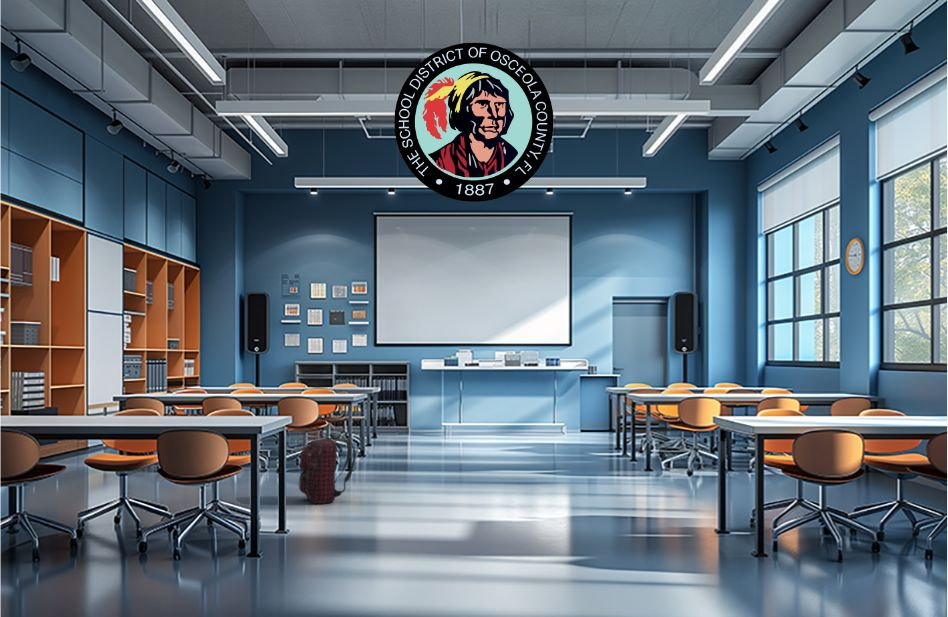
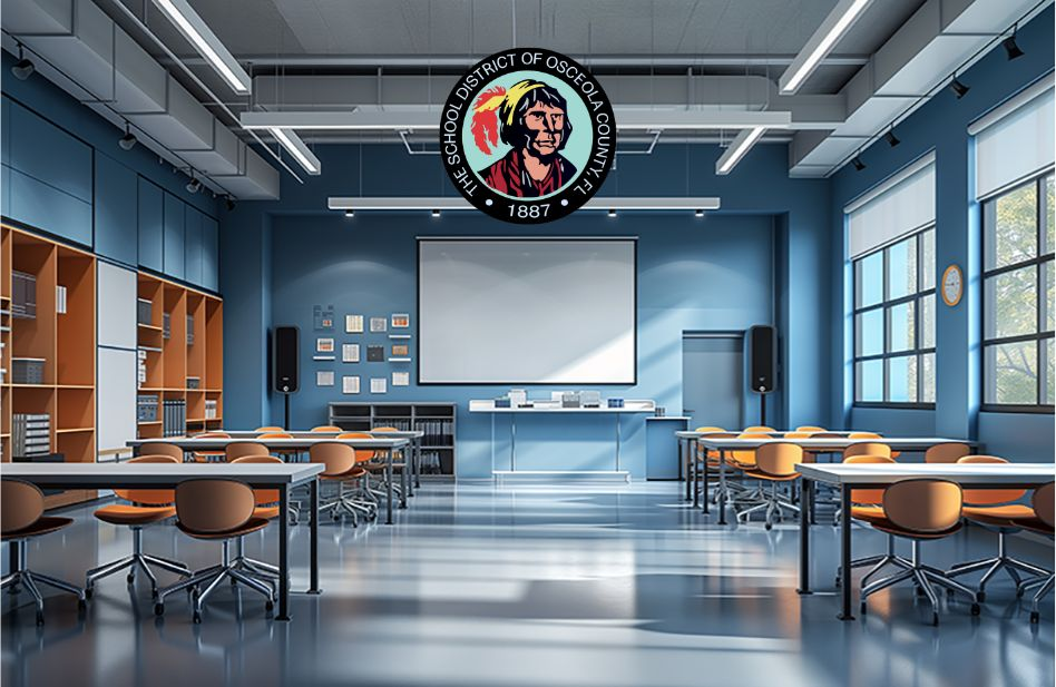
- backpack (327, 467)
